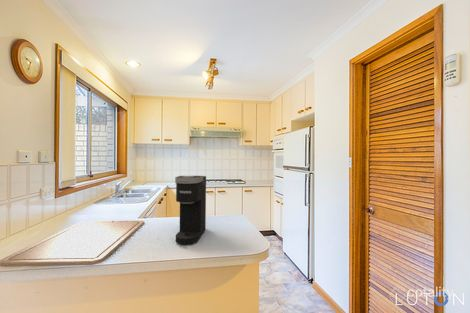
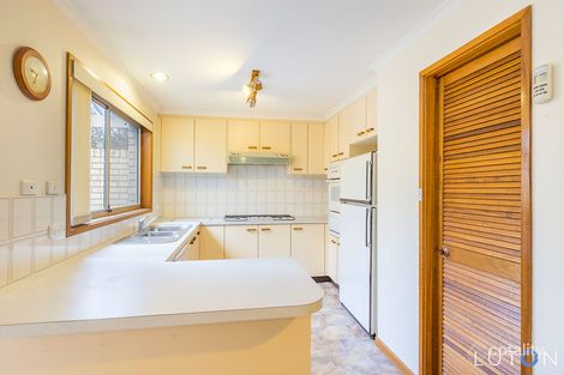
- coffee maker (191, 205)
- chopping board (88, 237)
